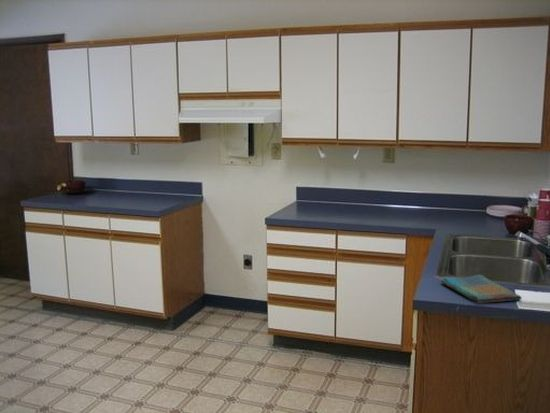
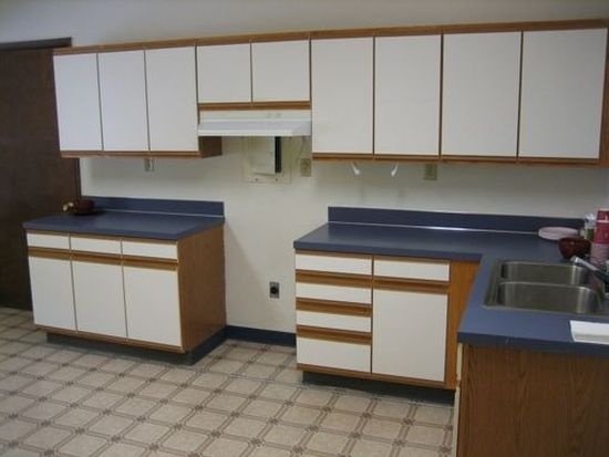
- dish towel (479, 288)
